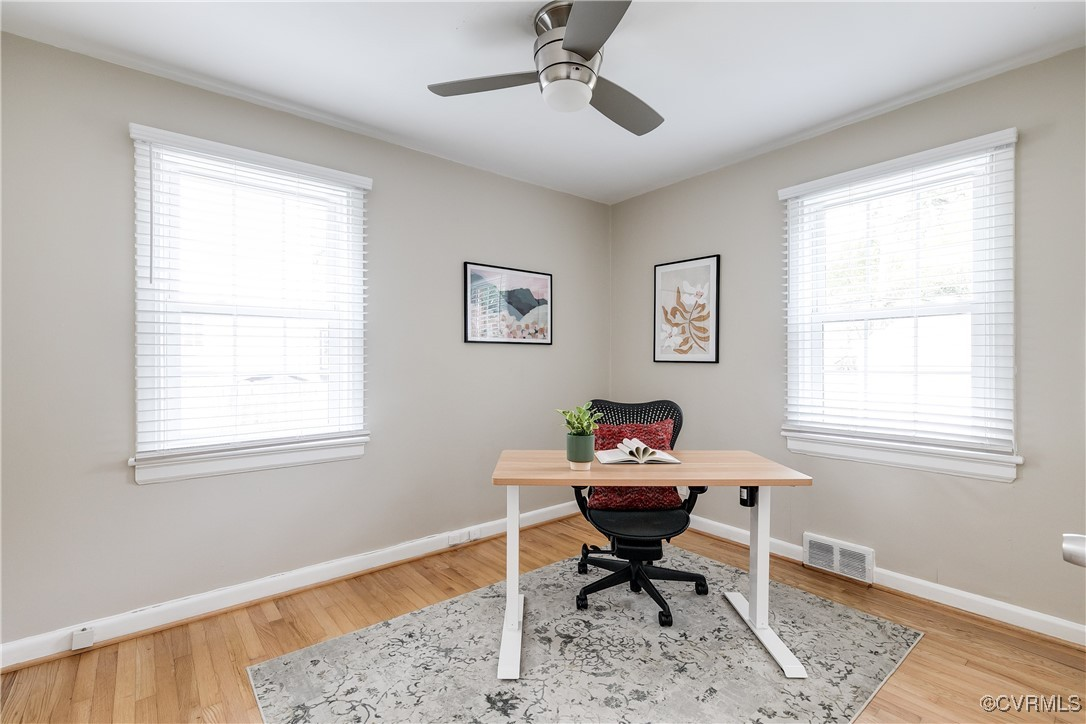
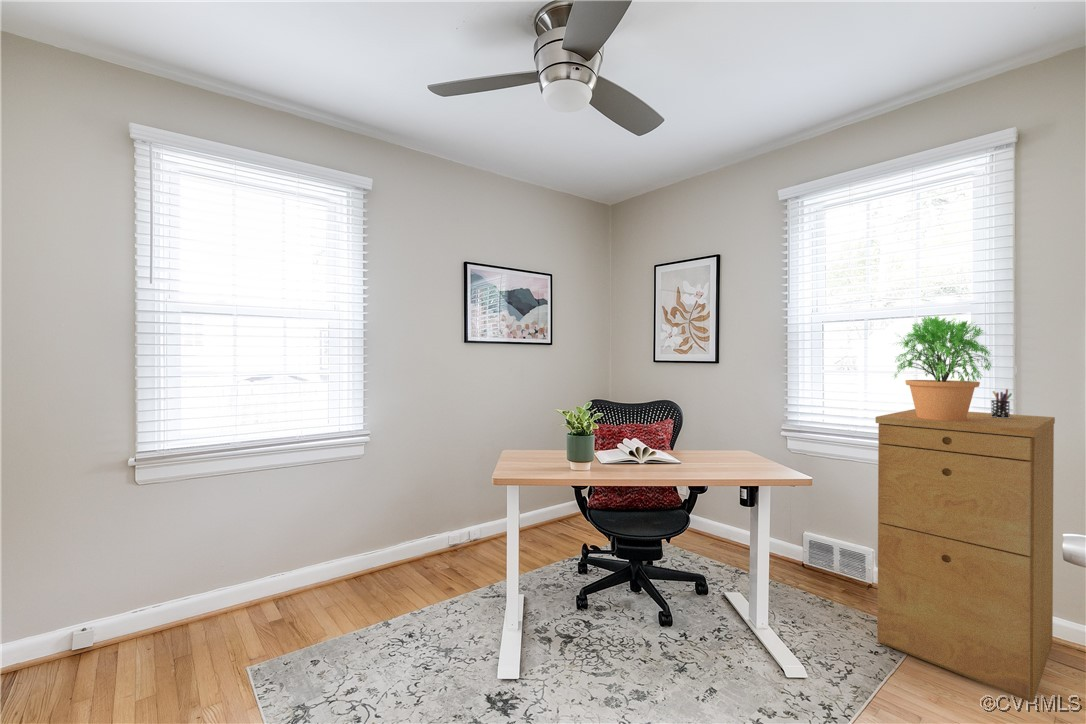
+ filing cabinet (964, 530)
+ potted plant (943, 365)
+ pen holder (1002, 402)
